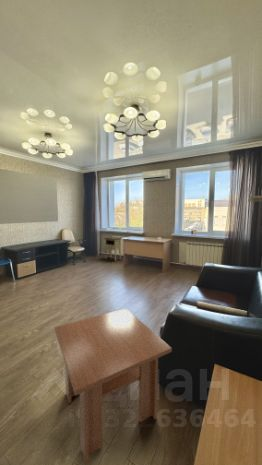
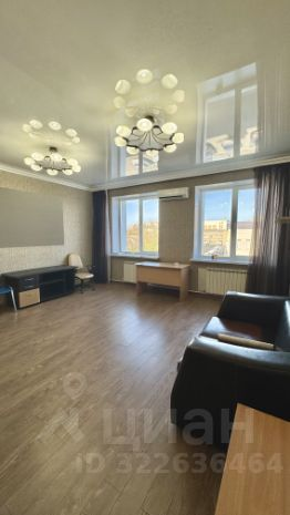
- coffee table (108, 371)
- nightstand (112, 248)
